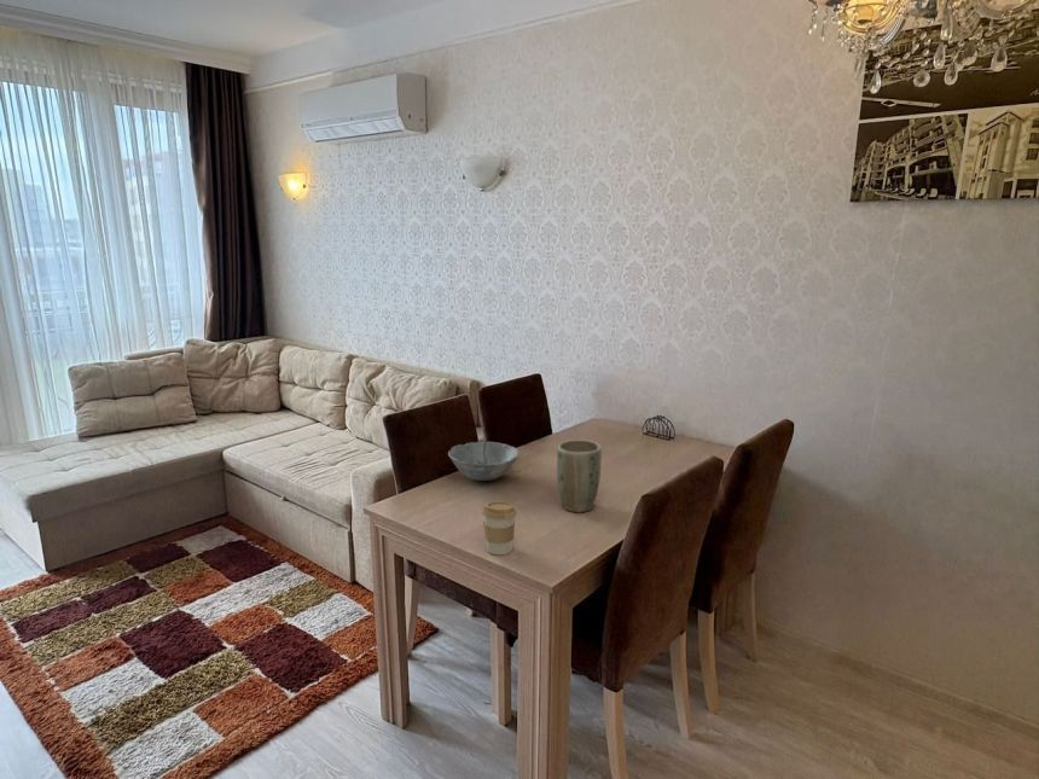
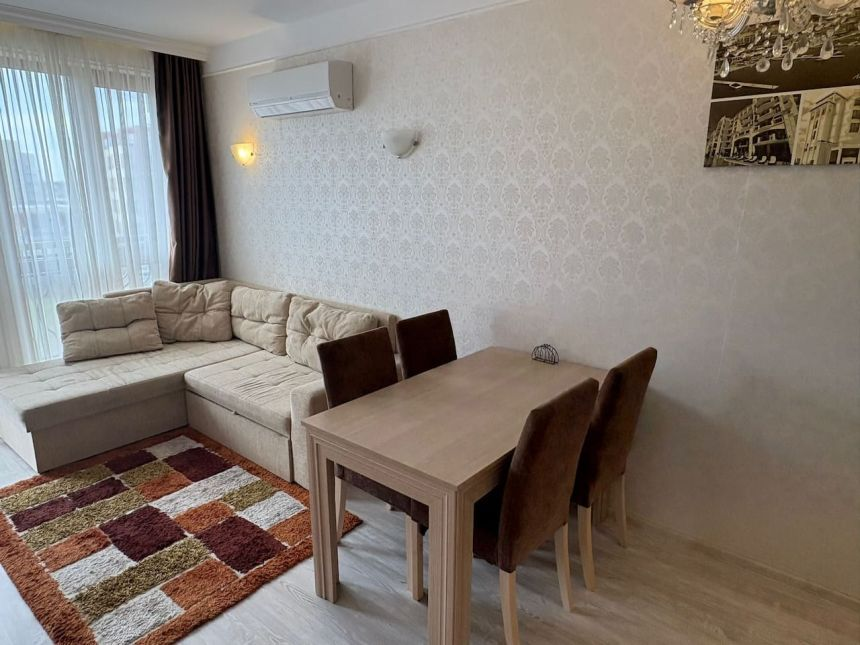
- coffee cup (499, 527)
- bowl (483, 464)
- plant pot (579, 476)
